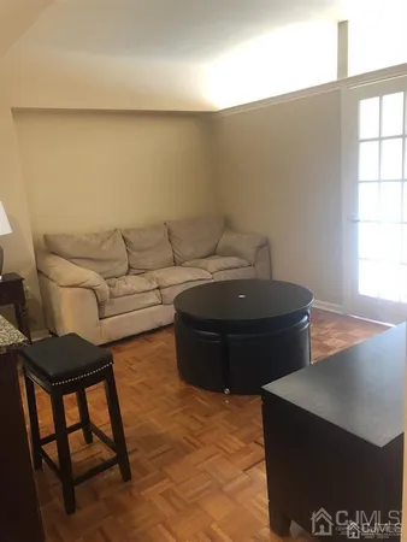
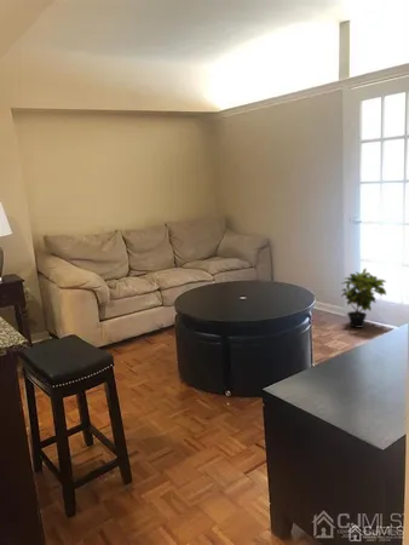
+ potted plant (359, 298)
